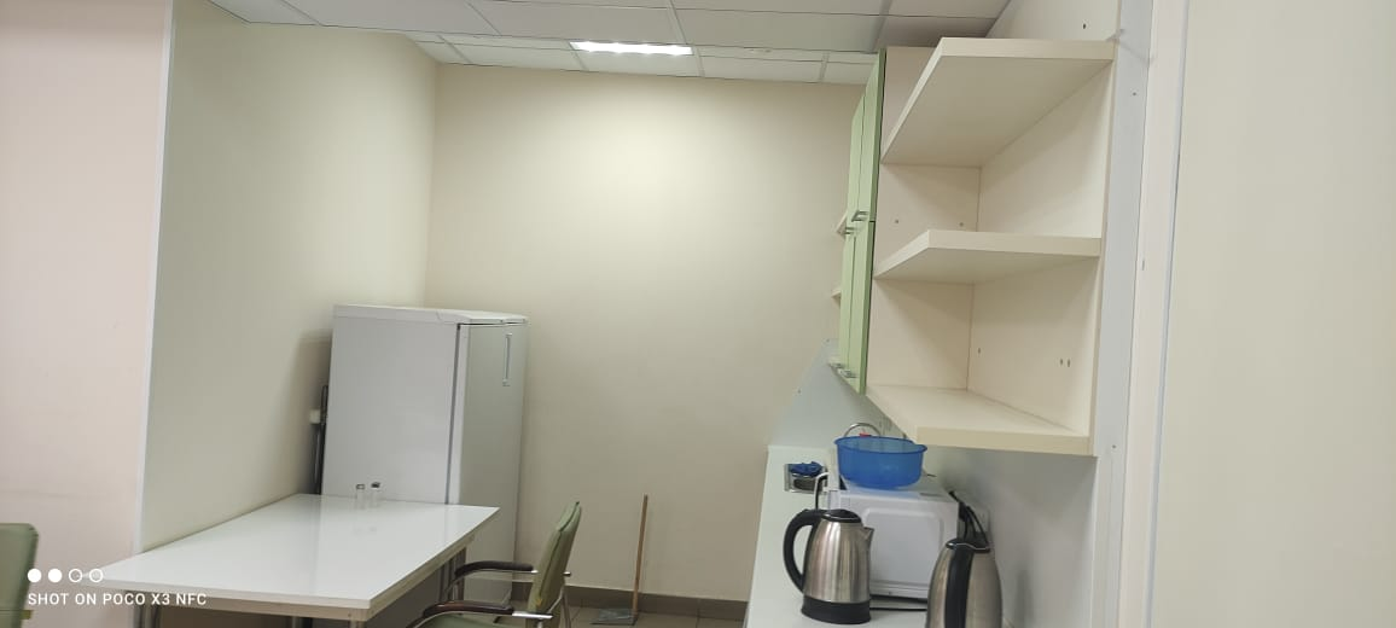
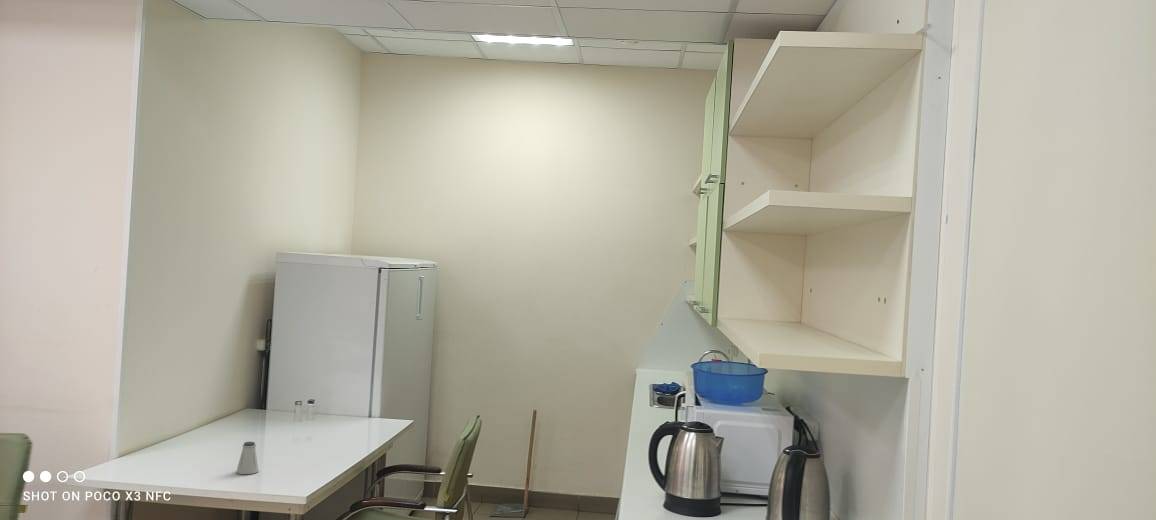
+ saltshaker (248, 457)
